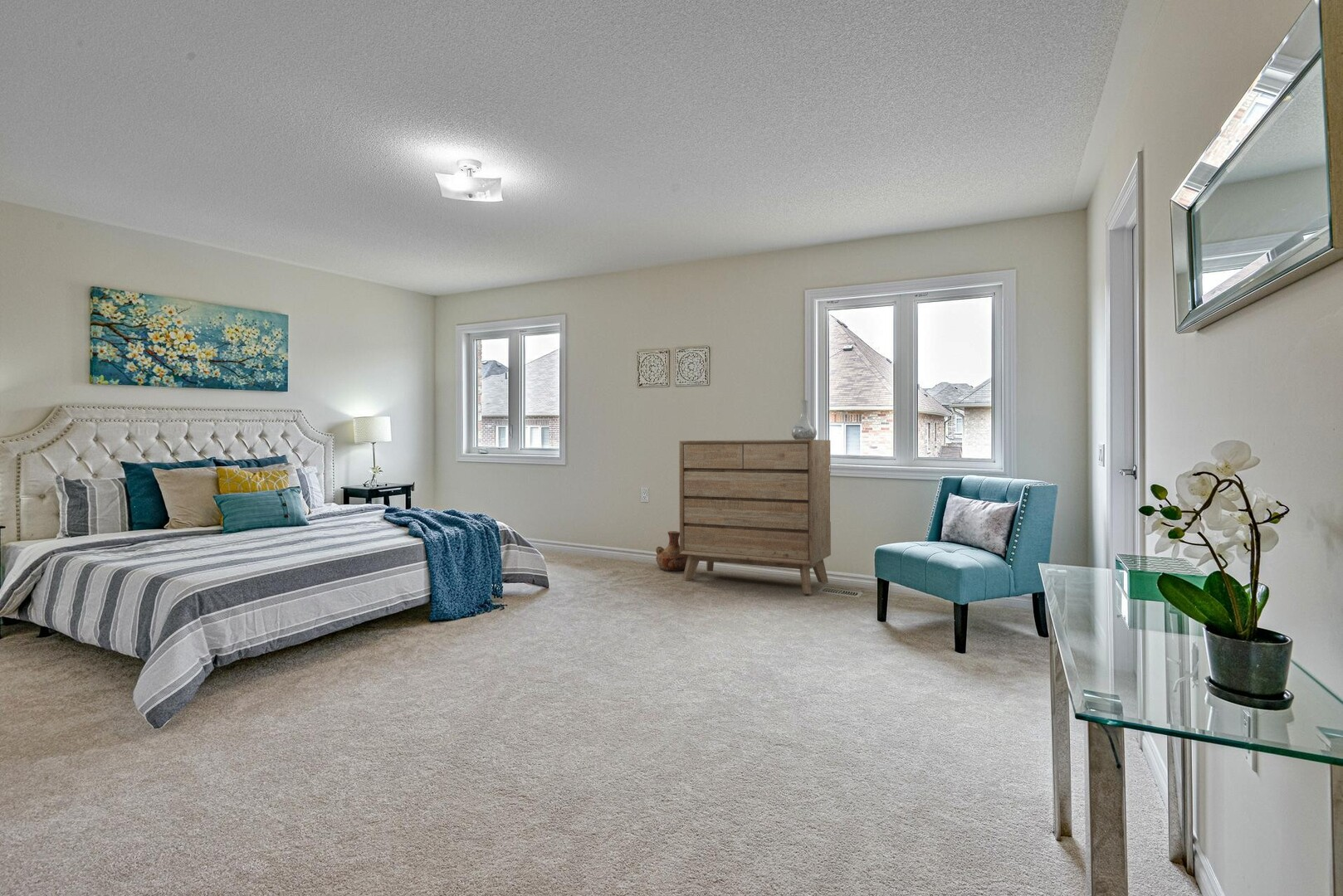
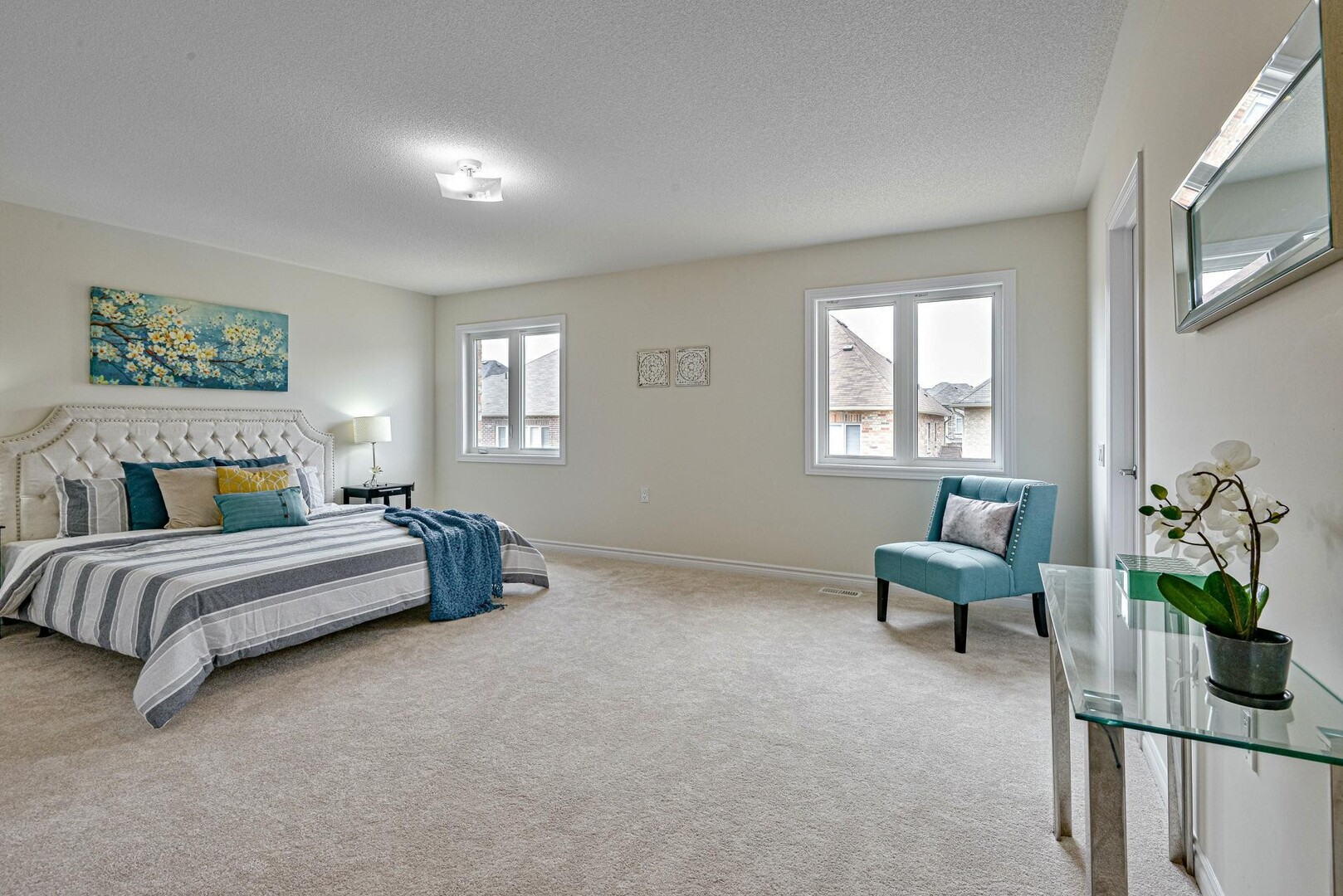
- vase (673, 550)
- dresser (754, 510)
- vase (803, 420)
